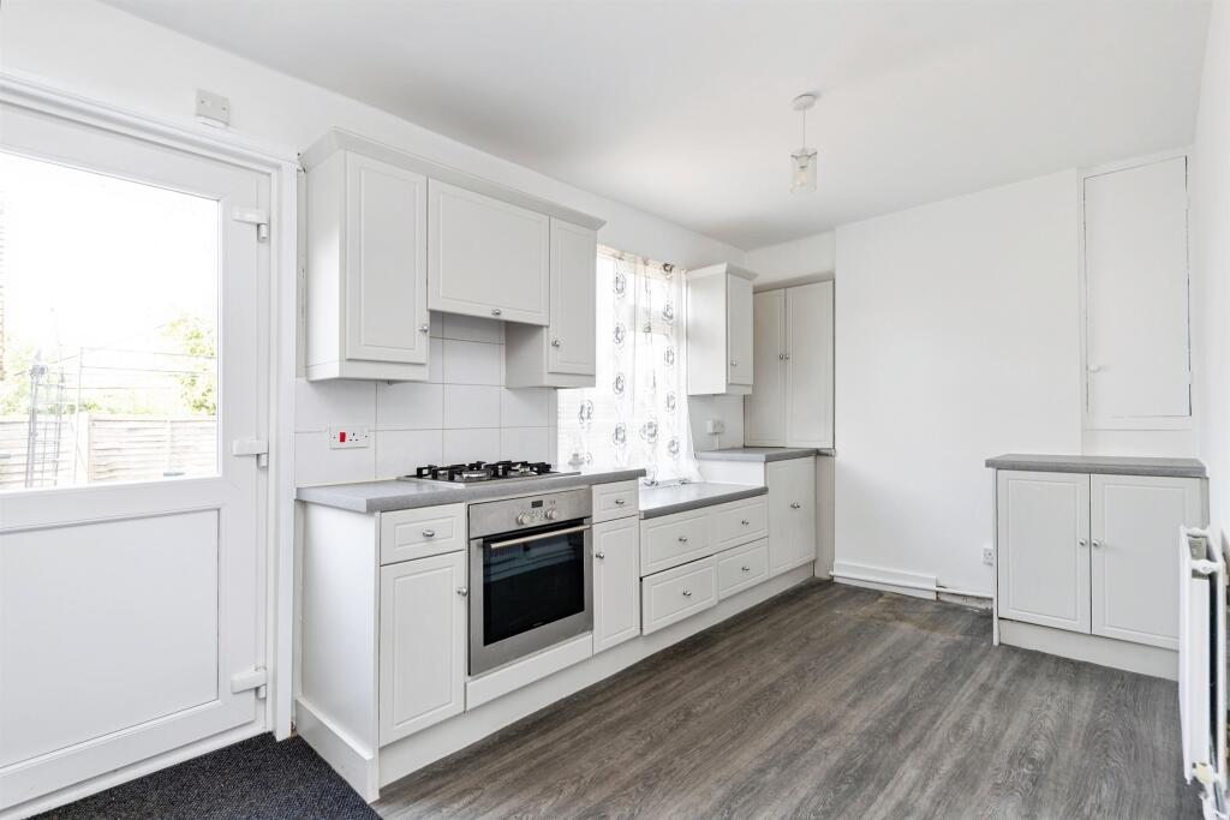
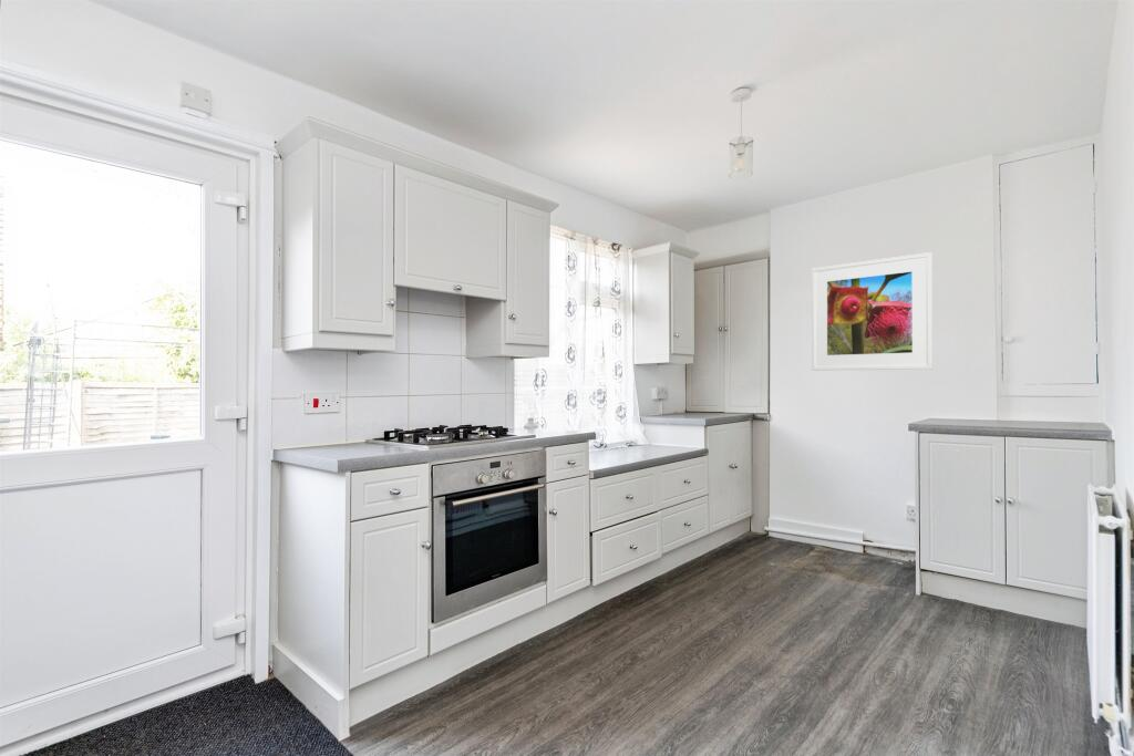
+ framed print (867, 315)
